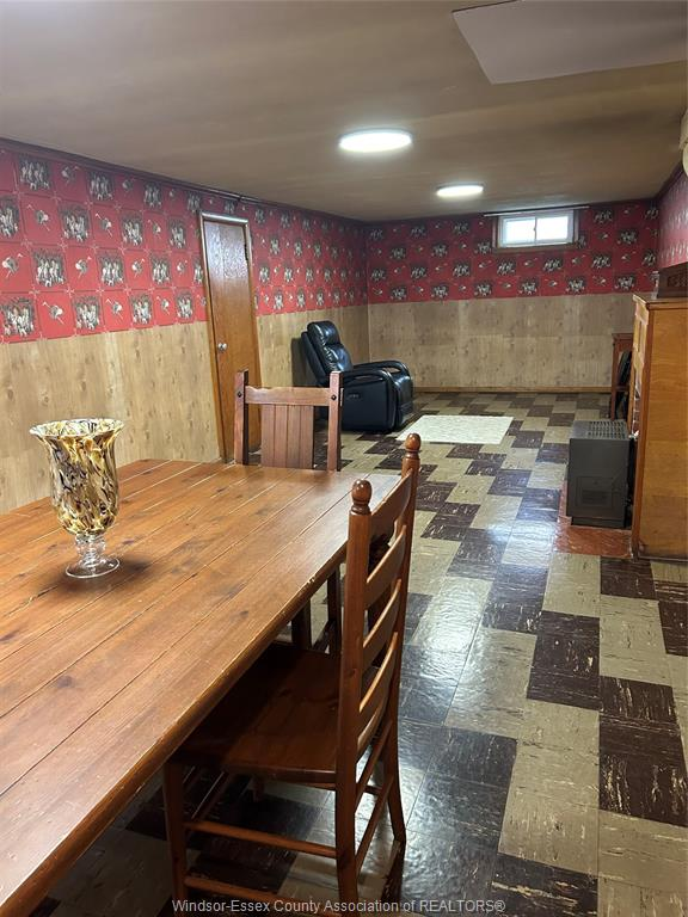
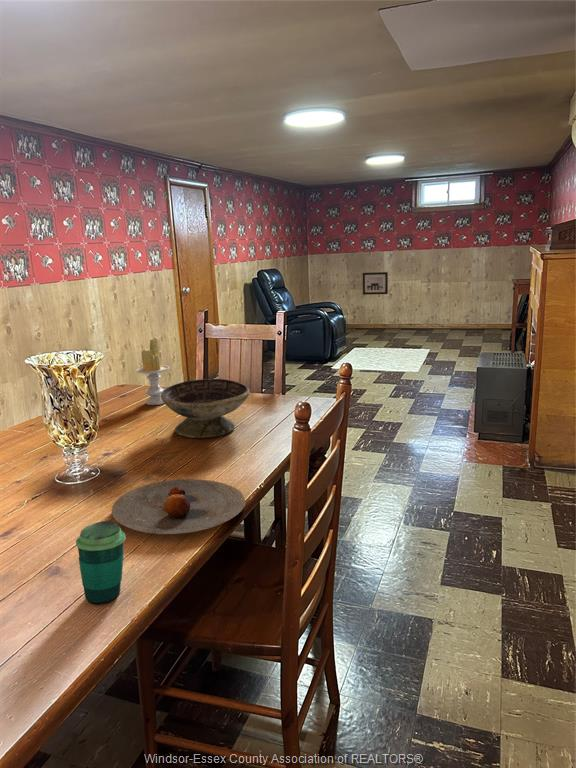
+ candle (153, 370)
+ decorative bowl (206, 408)
+ wall art (375, 283)
+ cup (103, 561)
+ plate (179, 498)
